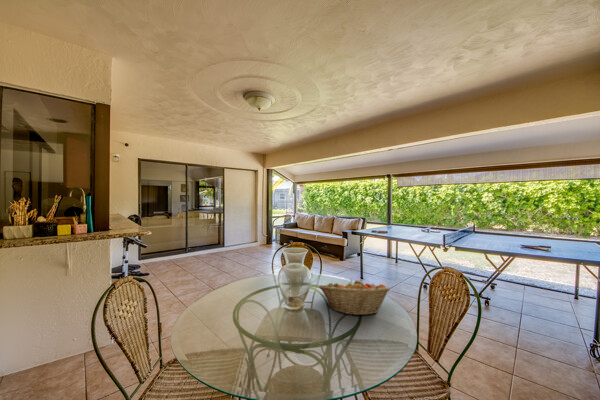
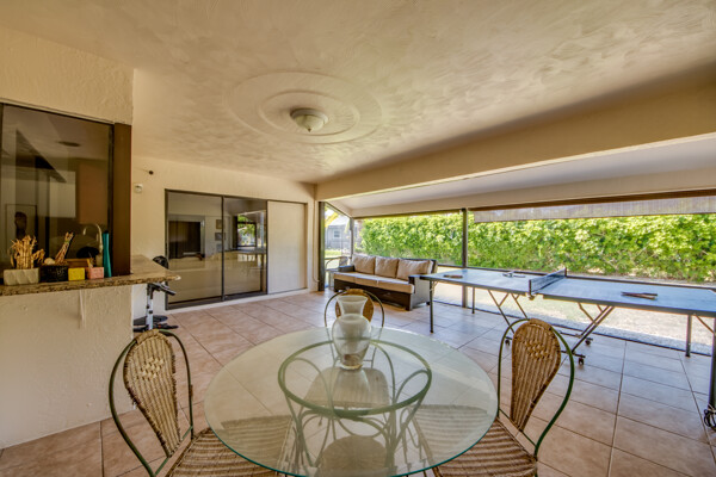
- fruit basket (353, 292)
